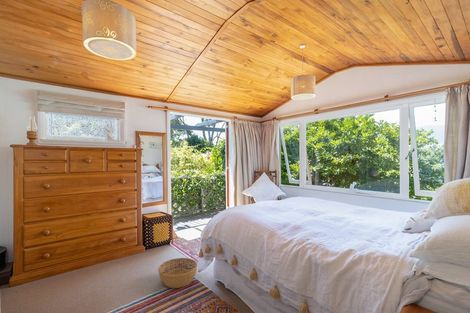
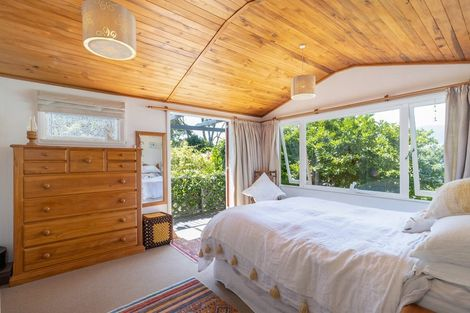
- basket (178, 273)
